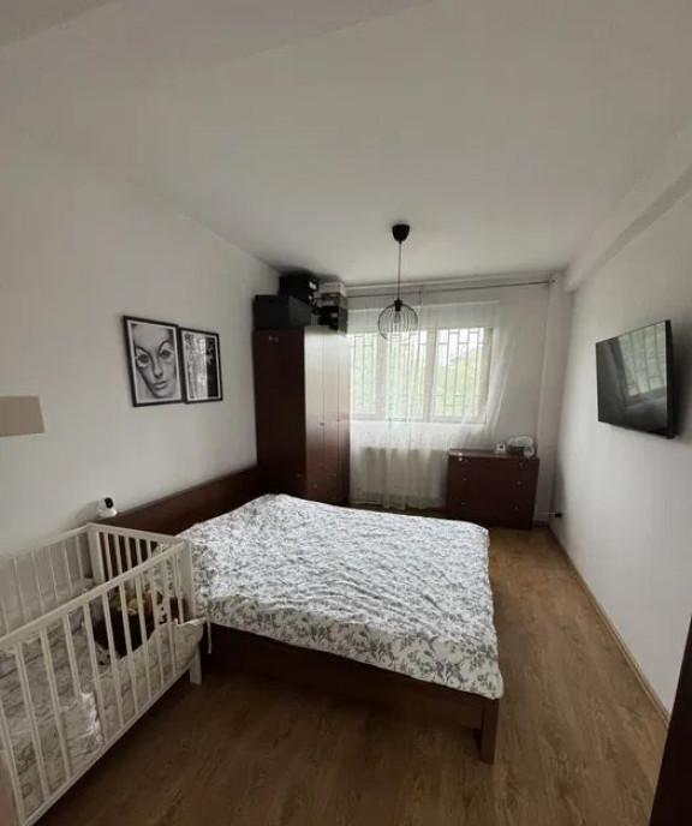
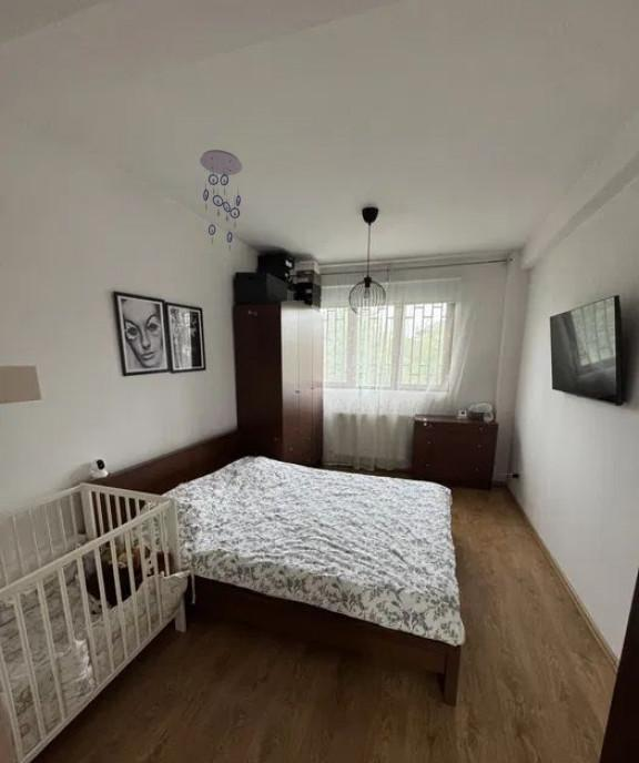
+ ceiling mobile (223, 205)
